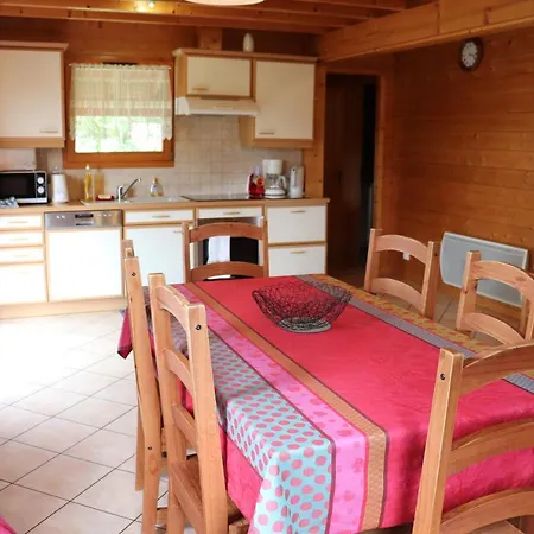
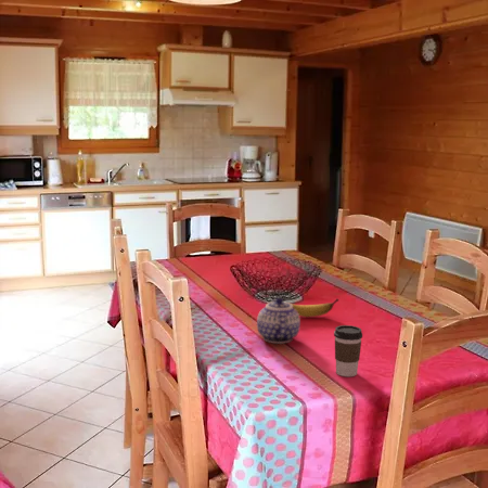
+ coffee cup (347, 350)
+ banana (310, 307)
+ teapot (278, 318)
